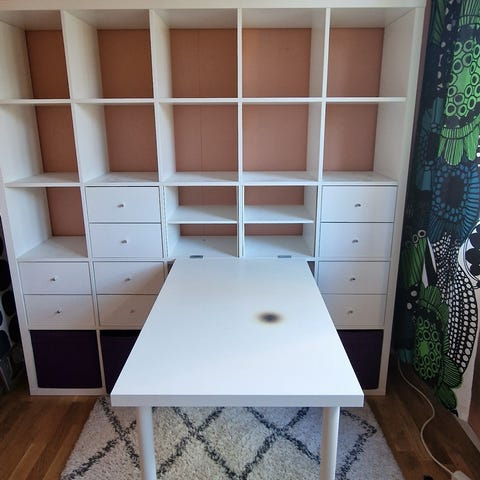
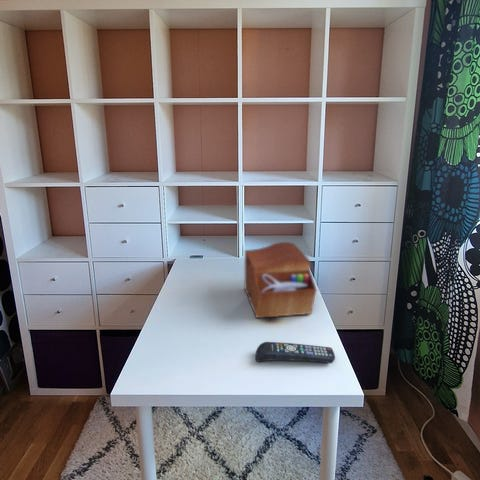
+ sewing box (276, 279)
+ remote control (294, 352)
